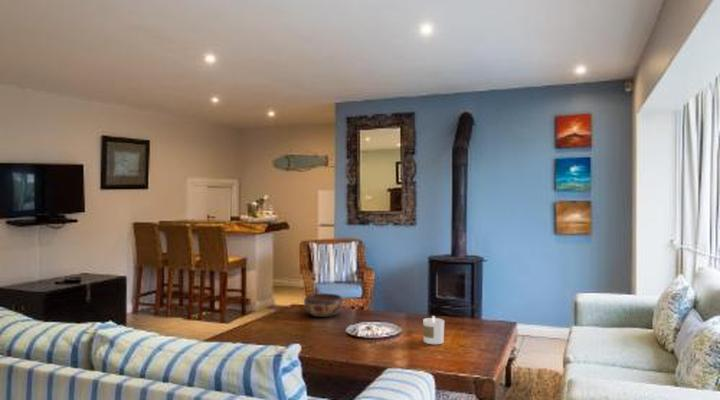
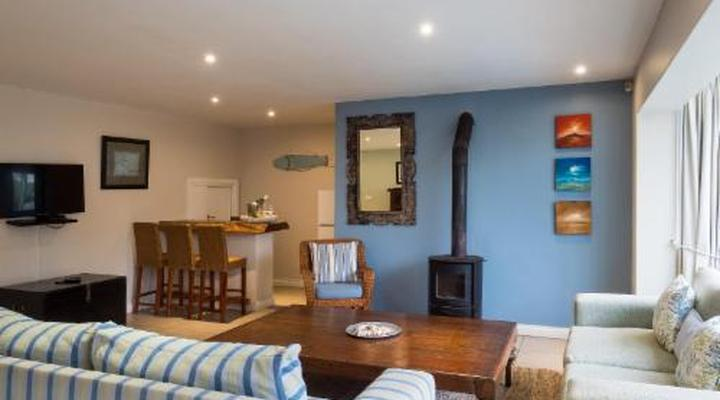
- candle (433, 328)
- decorative bowl (323, 305)
